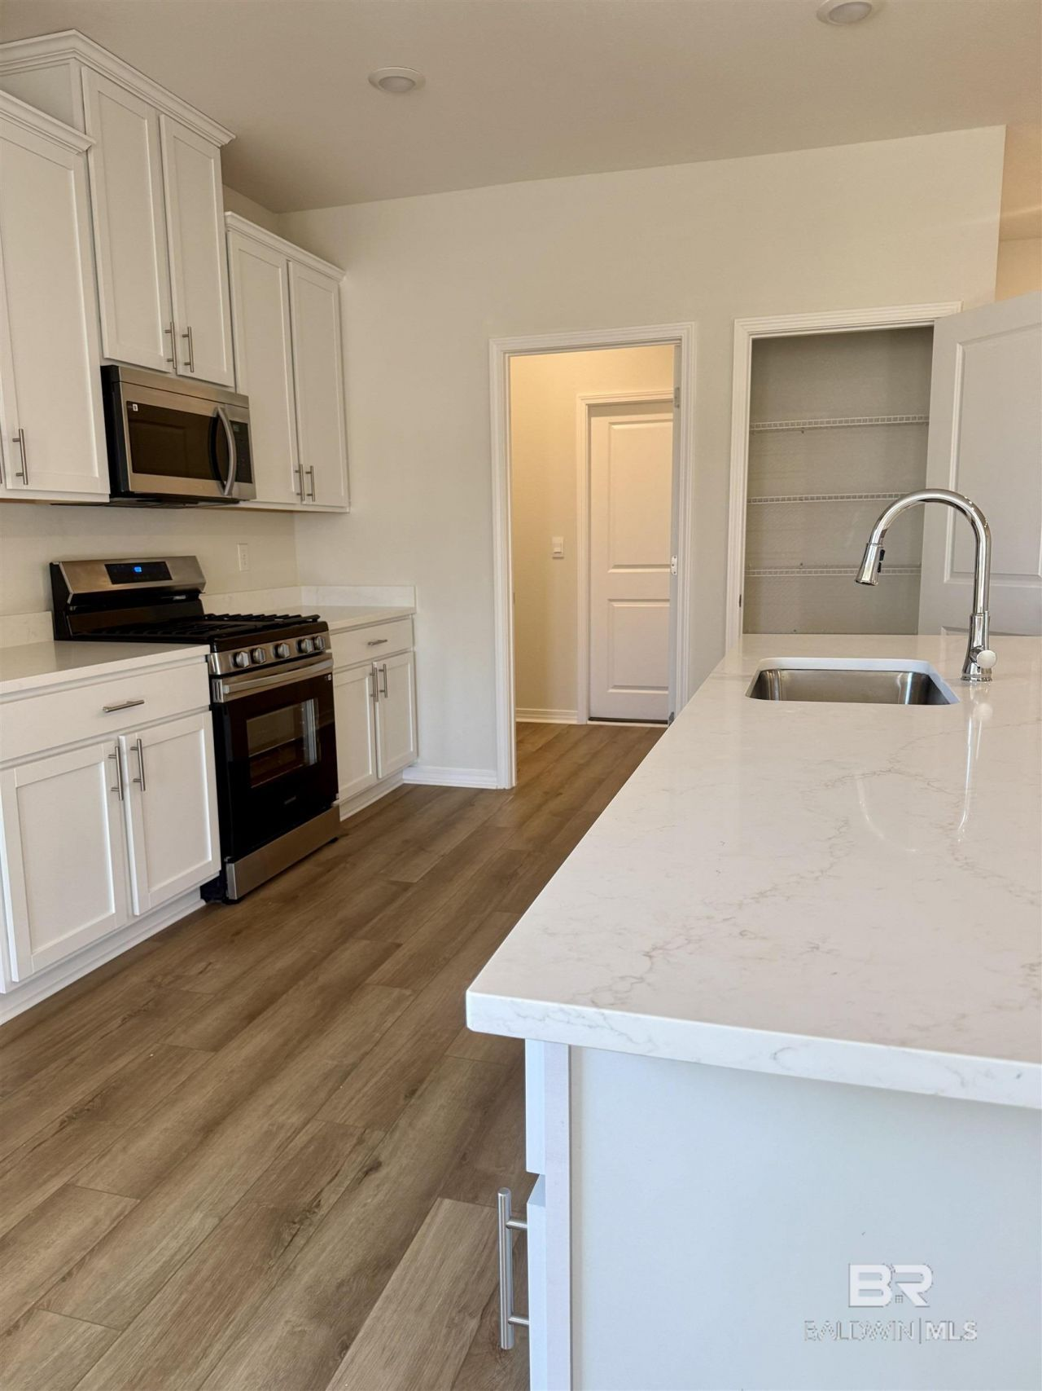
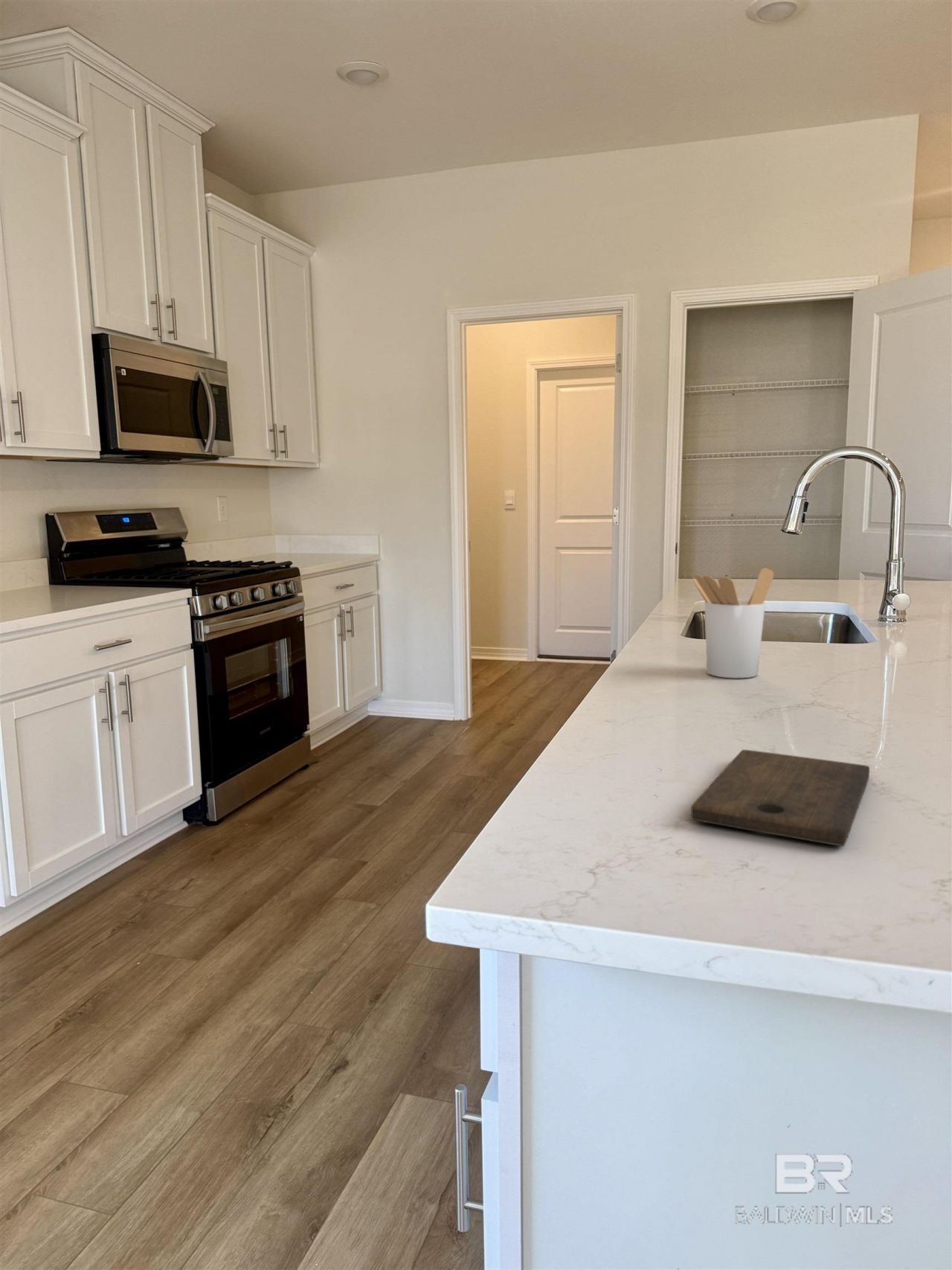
+ cutting board (786, 791)
+ utensil holder (727, 622)
